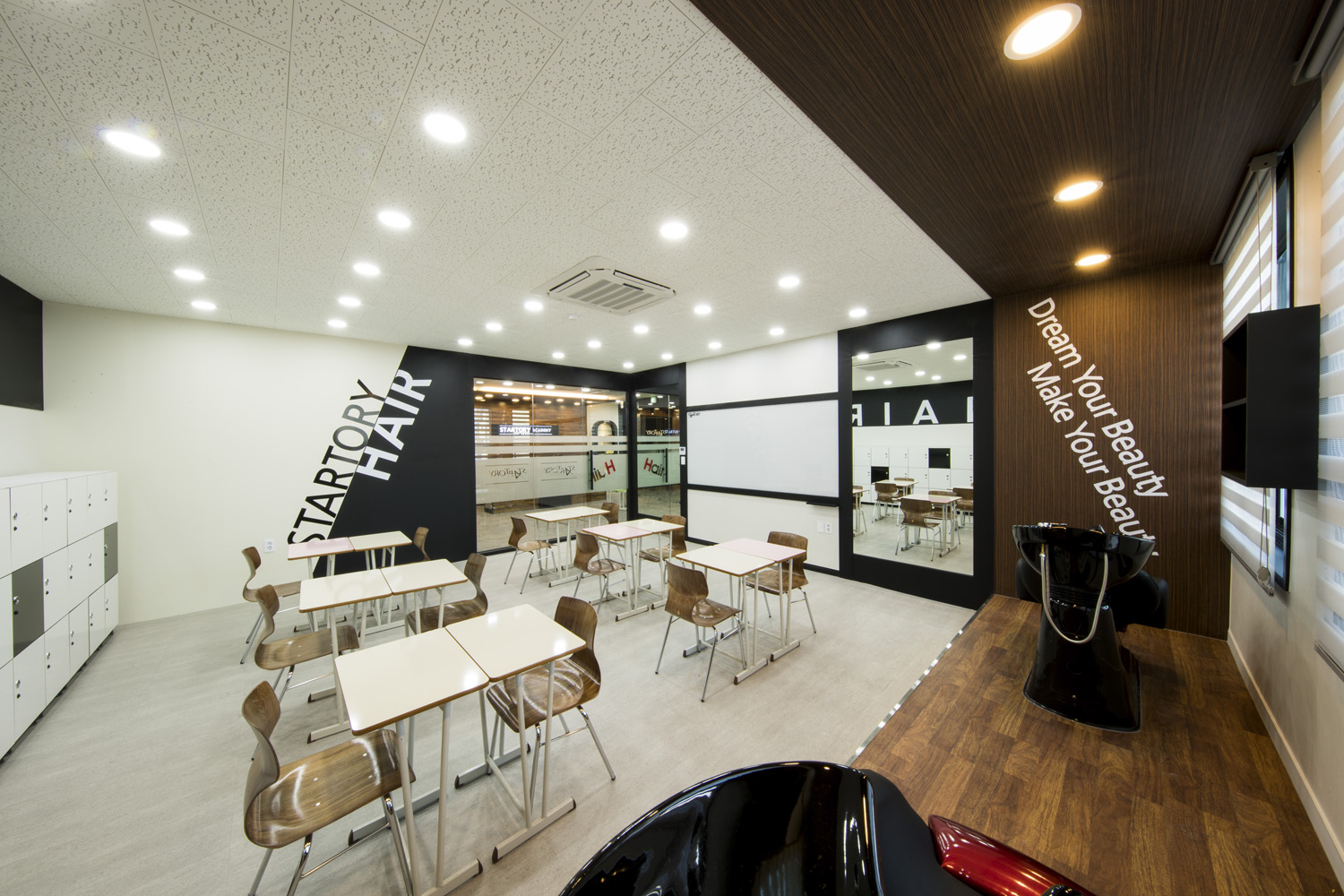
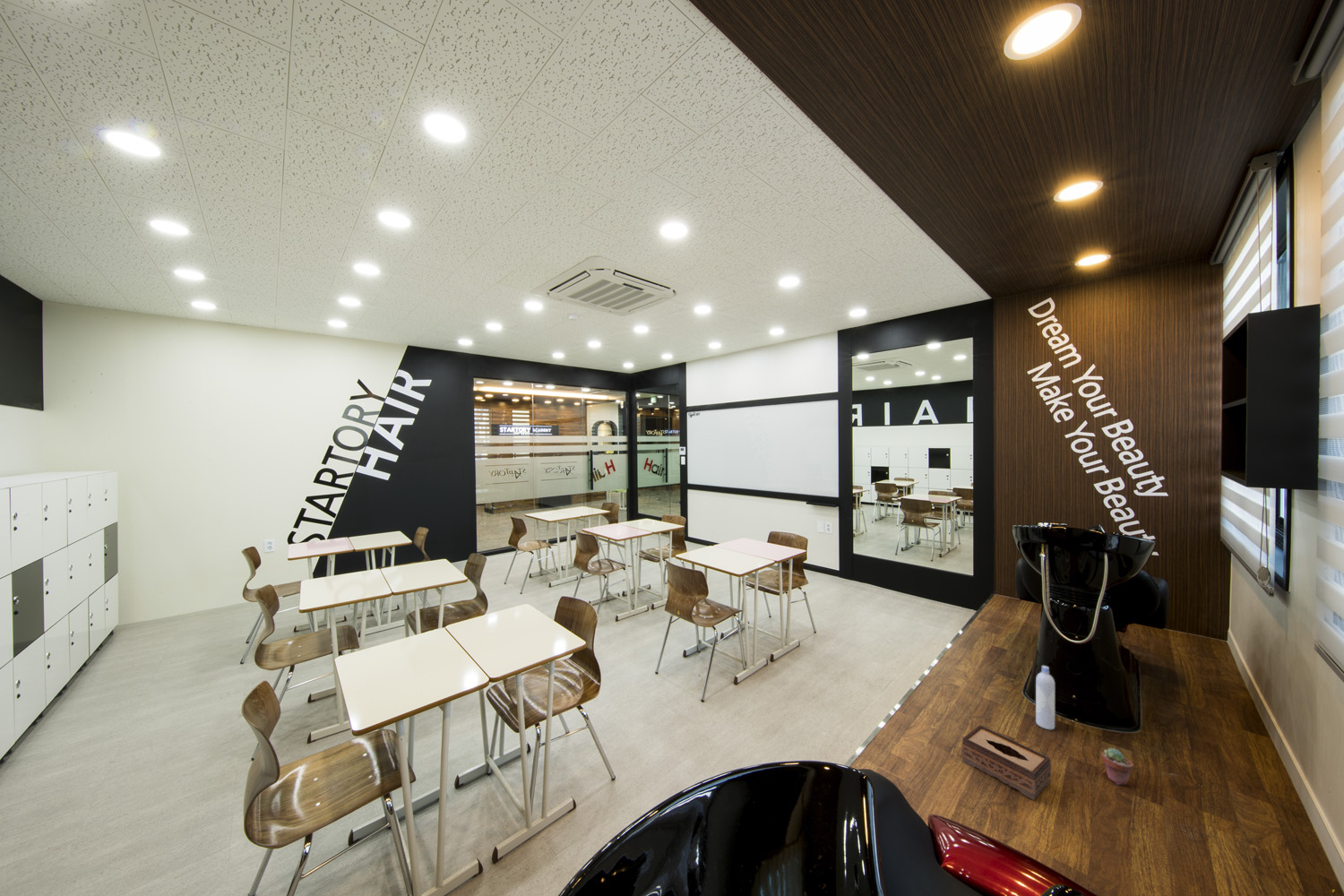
+ potted succulent (1116, 764)
+ tissue box (1004, 759)
+ bottle (1045, 696)
